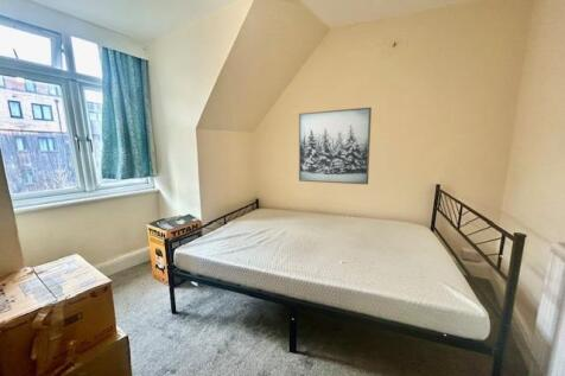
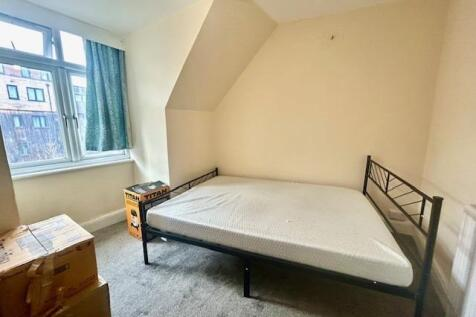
- wall art (331, 147)
